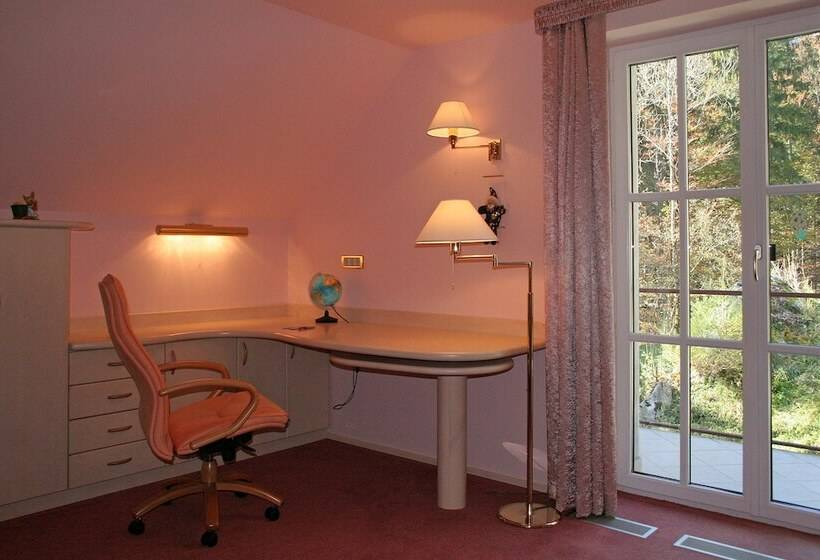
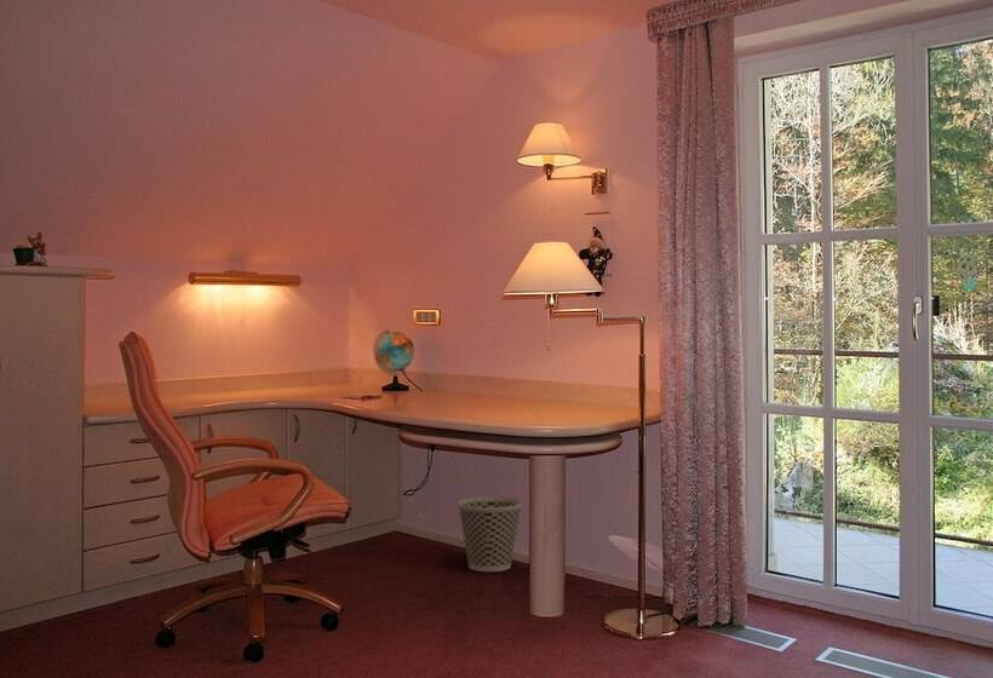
+ wastebasket (489, 534)
